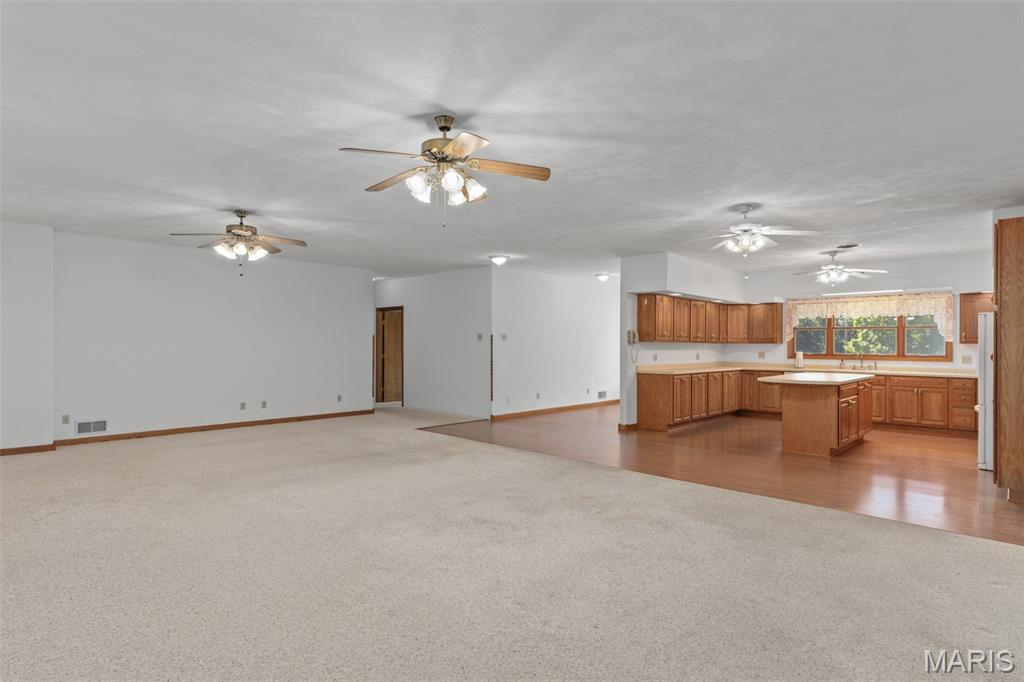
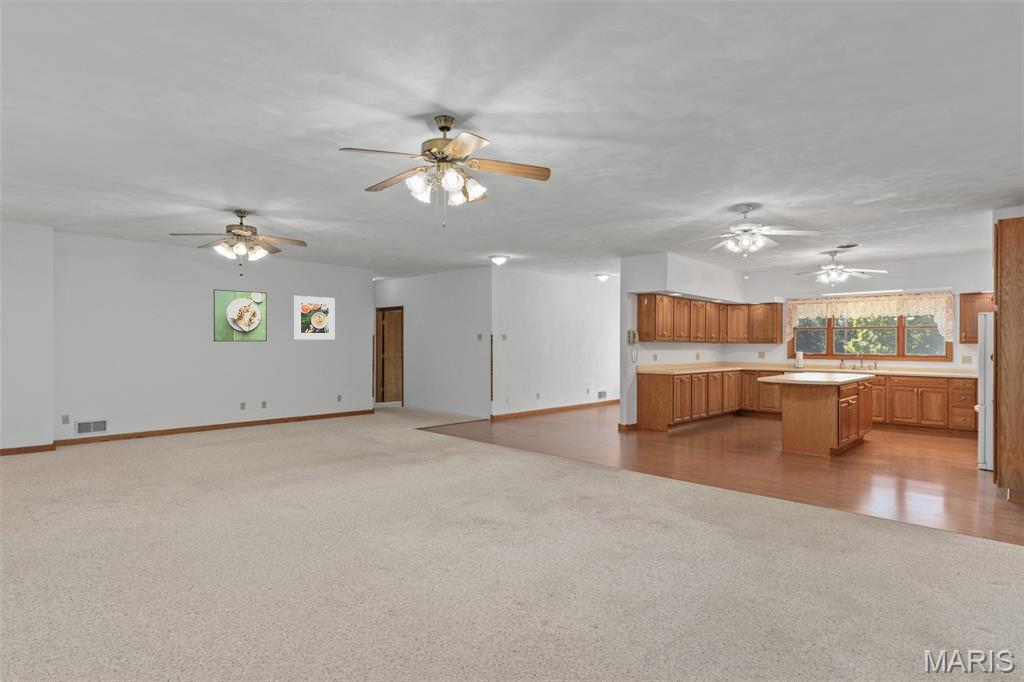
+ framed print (314, 318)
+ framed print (241, 316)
